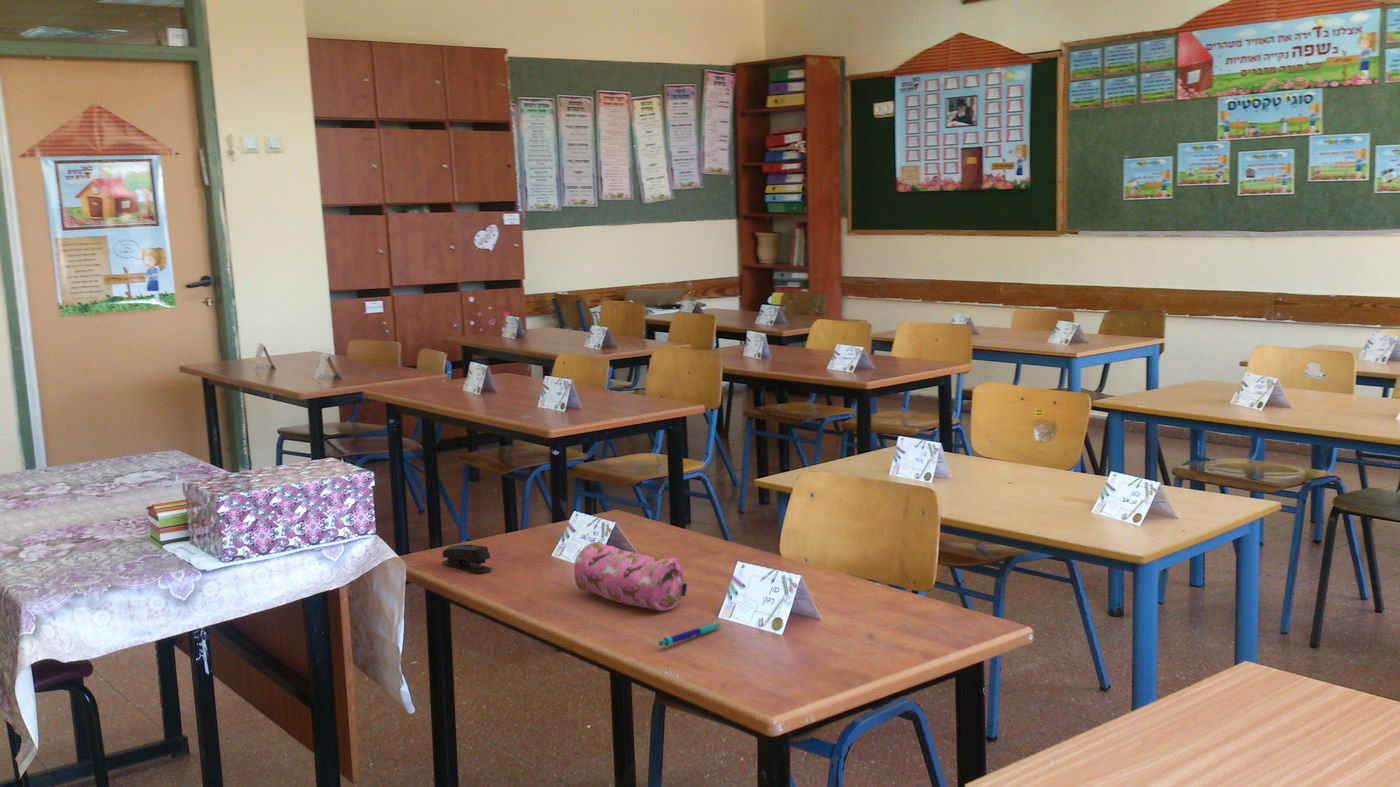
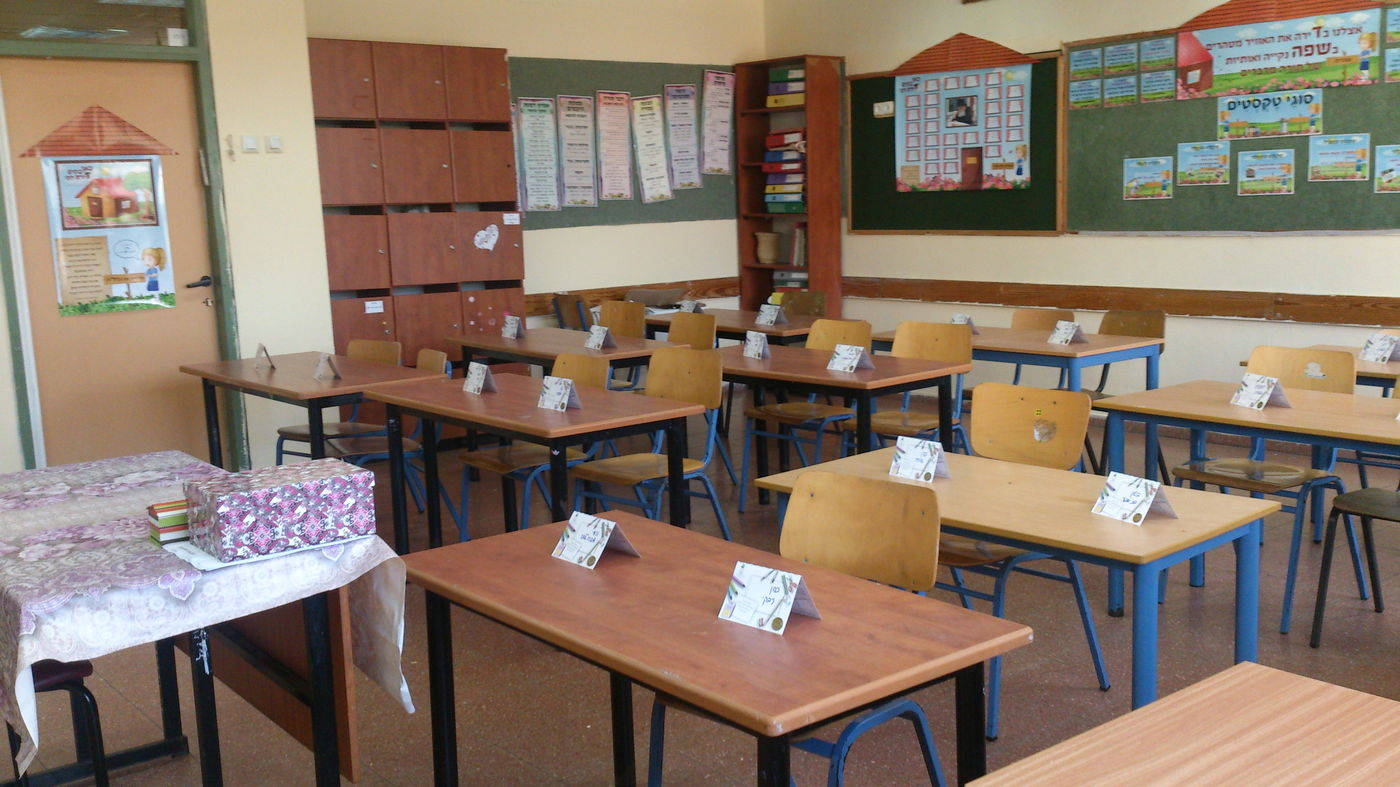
- stapler (465, 554)
- pen (692, 633)
- pencil case (628, 575)
